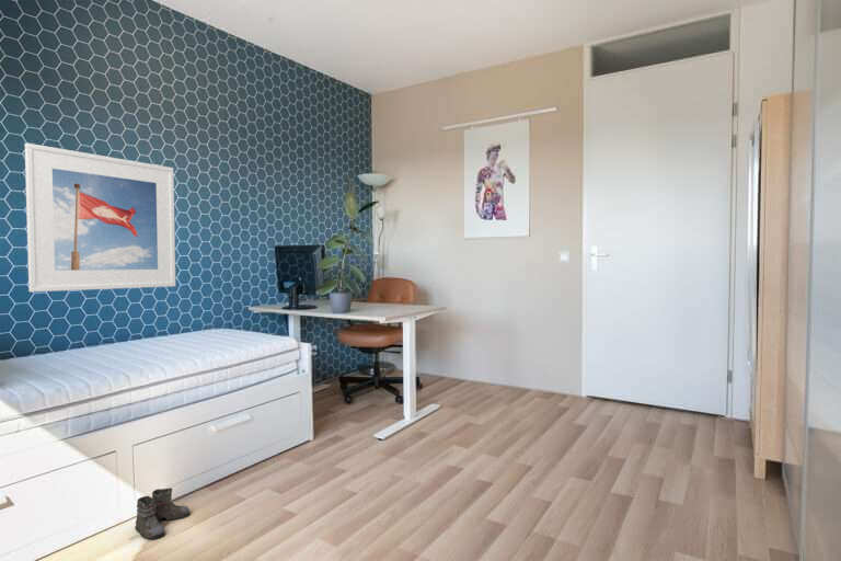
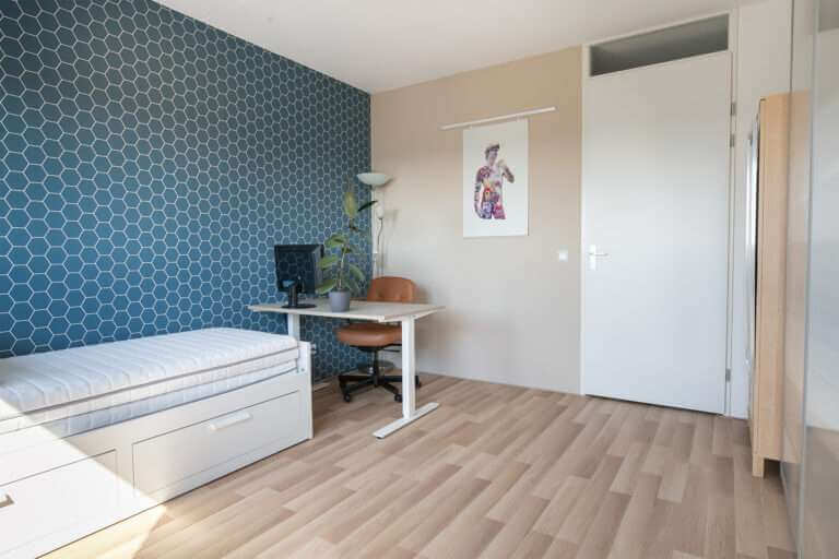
- boots (159, 511)
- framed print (108, 222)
